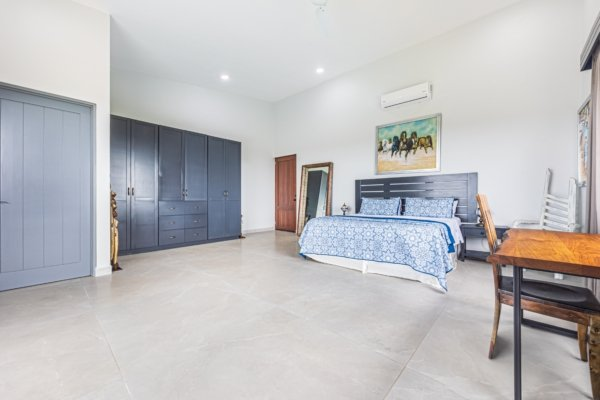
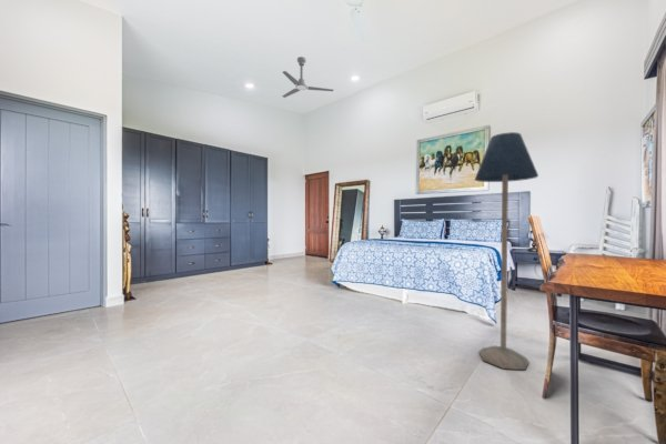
+ ceiling fan (302, 73)
+ floor lamp (504, 248)
